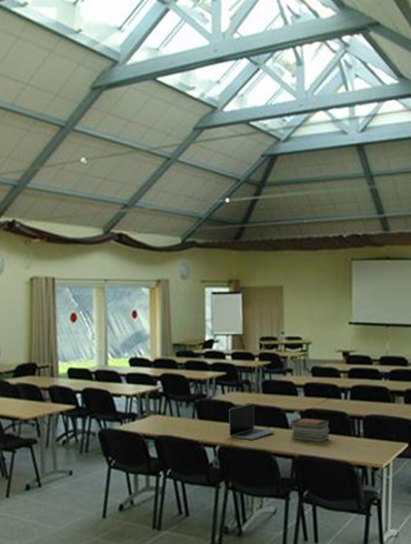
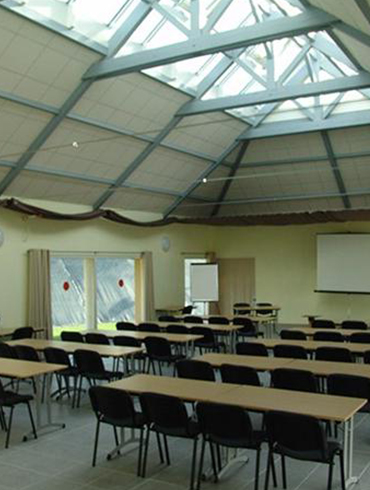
- book stack (310, 430)
- laptop (252, 421)
